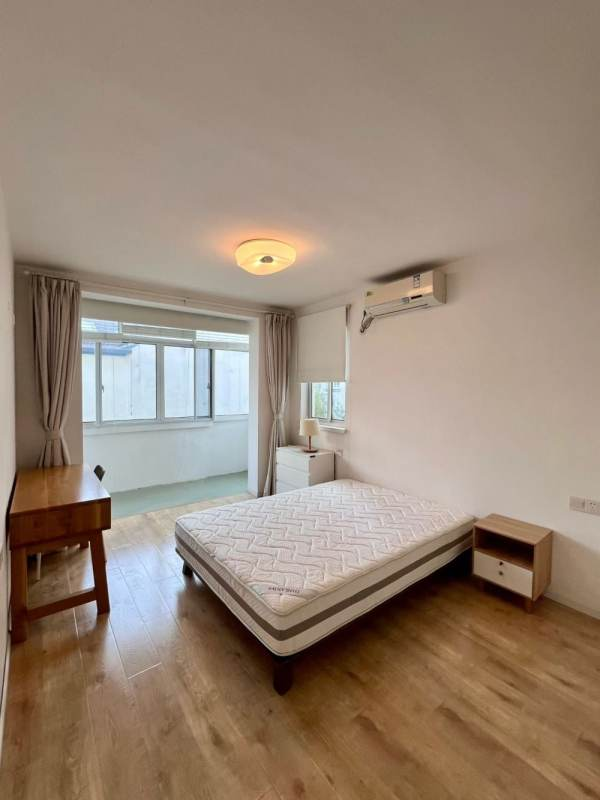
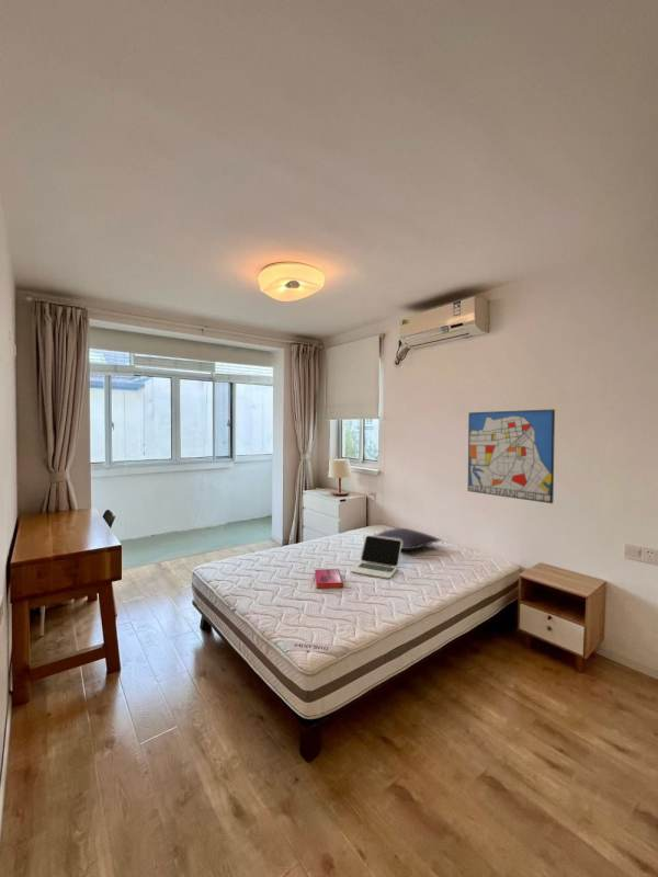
+ wall art (507, 454)
+ hardback book (328, 578)
+ pillow (405, 538)
+ laptop (376, 555)
